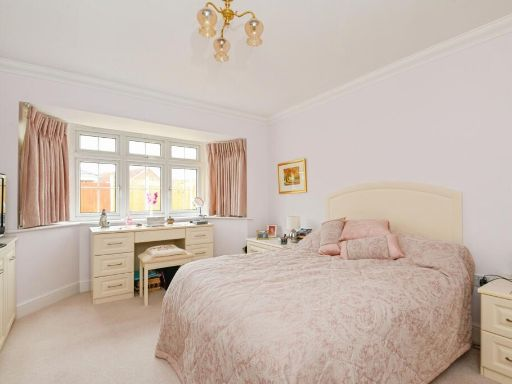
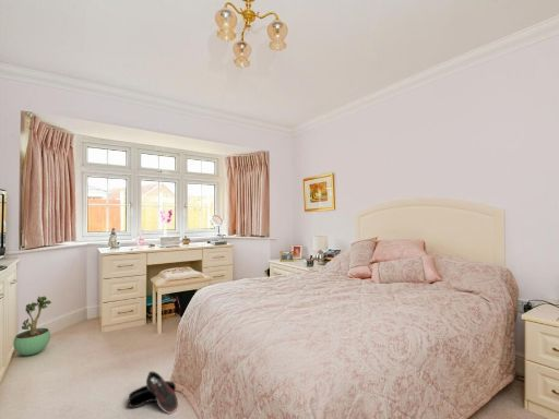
+ potted plant (33, 324)
+ shoe (155, 388)
